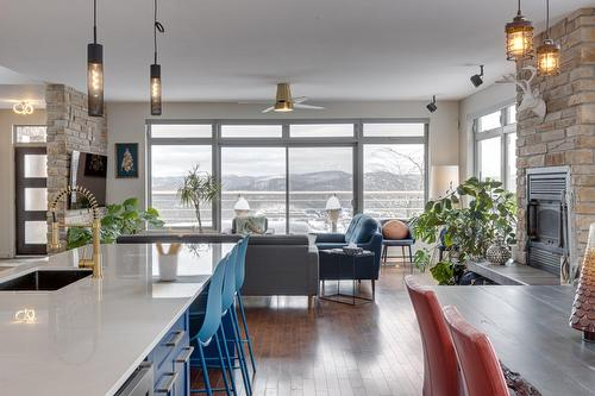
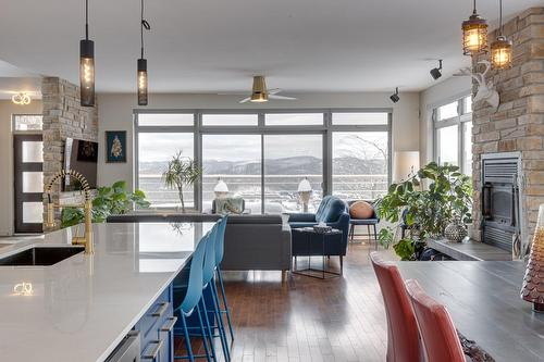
- utensil holder (170, 259)
